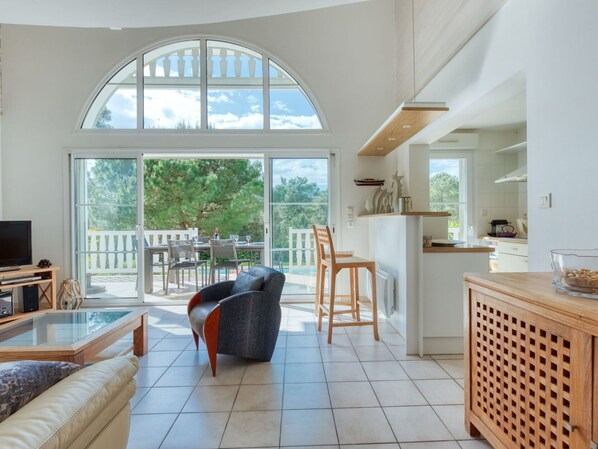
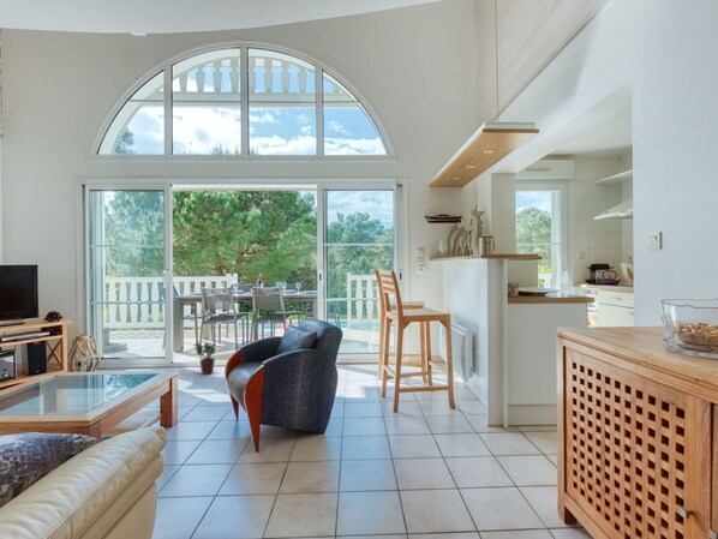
+ potted plant (207, 355)
